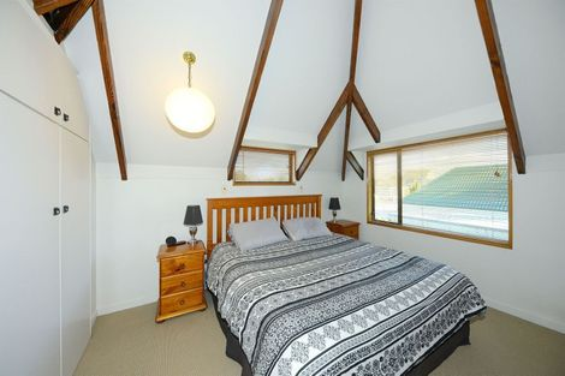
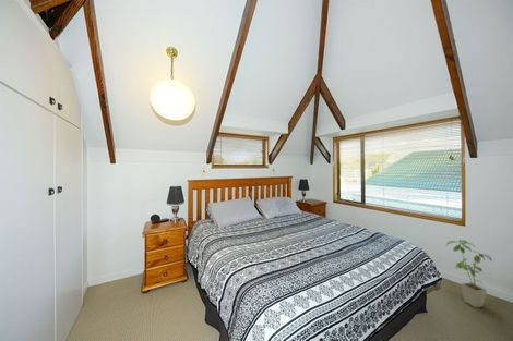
+ house plant (467, 271)
